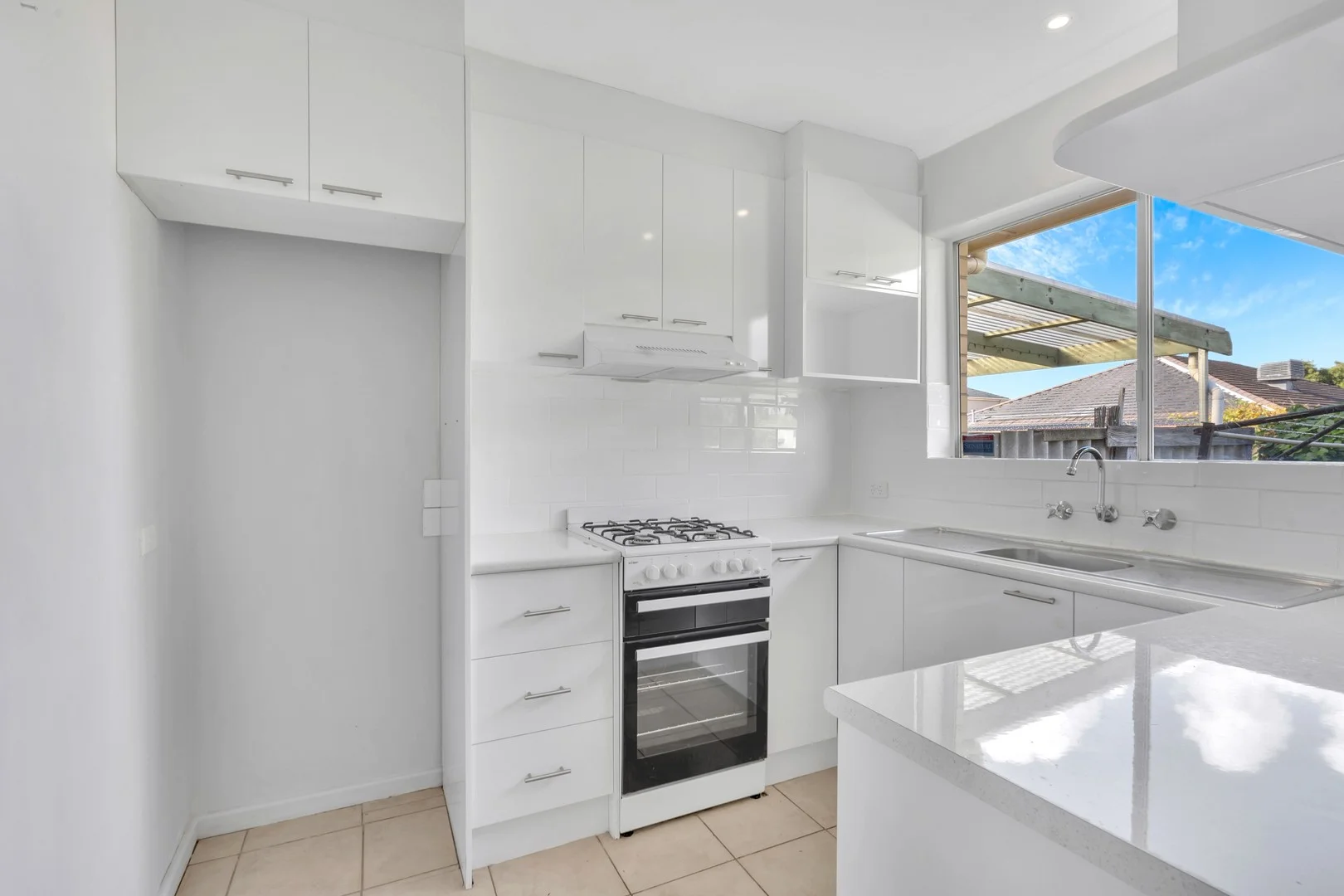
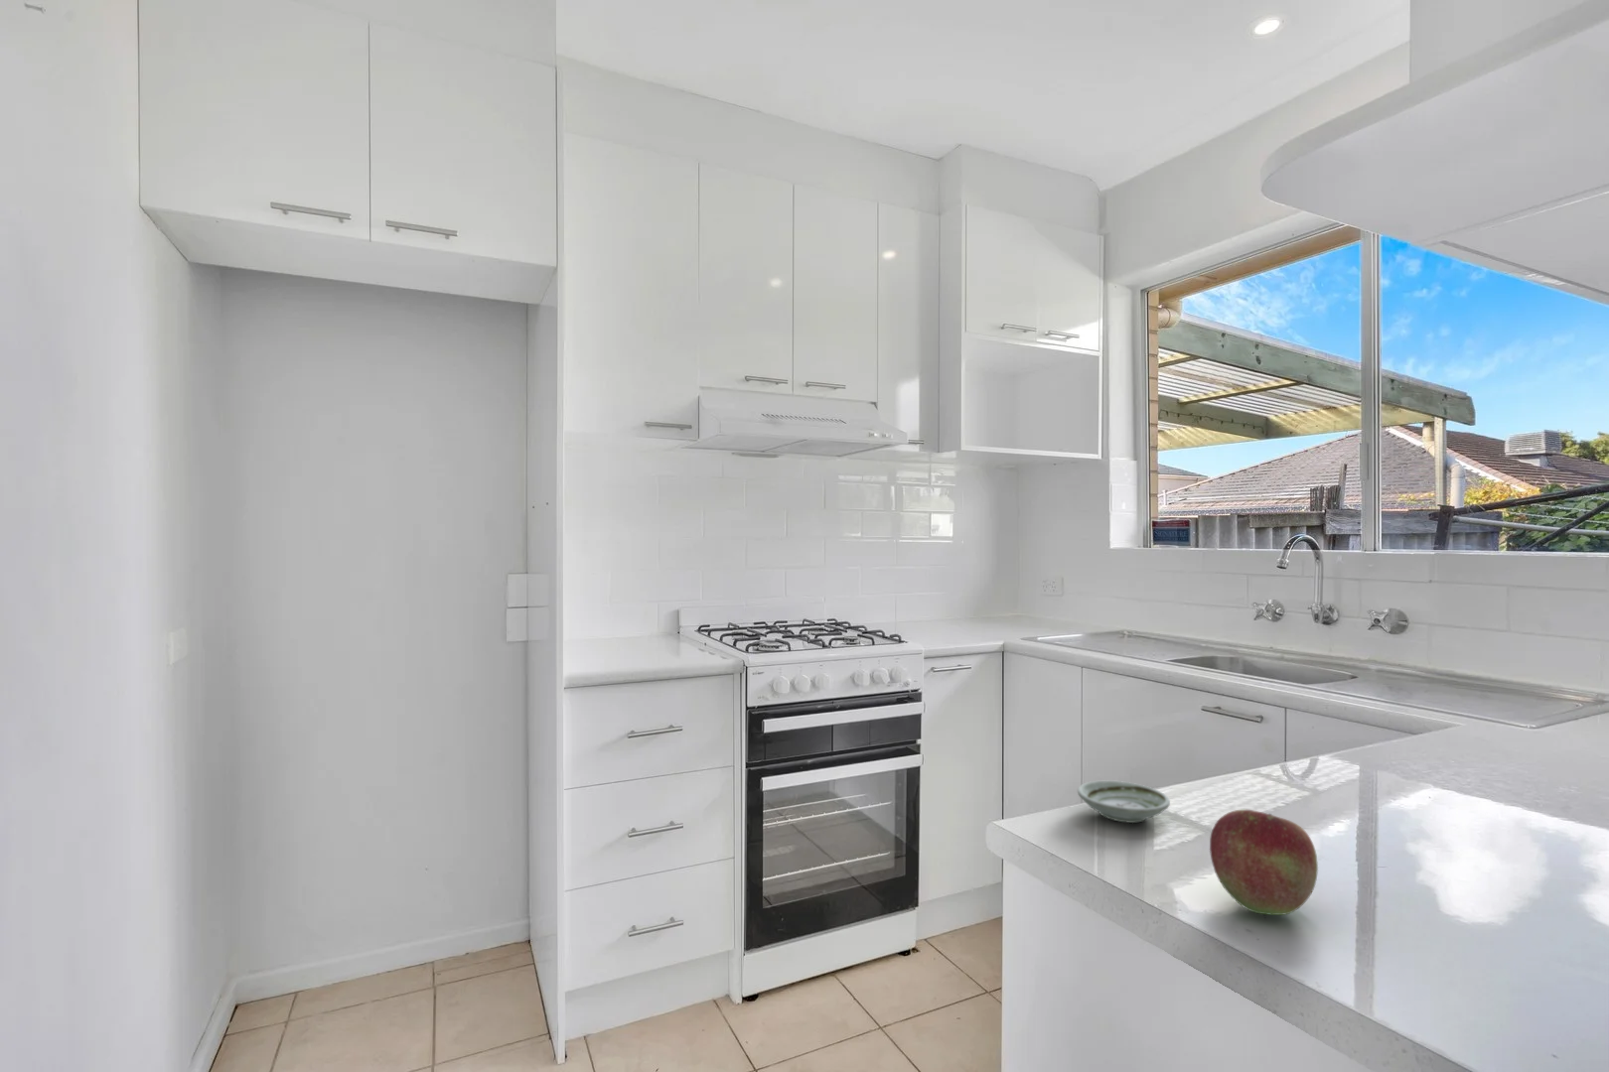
+ fruit (1262, 858)
+ saucer (1122, 804)
